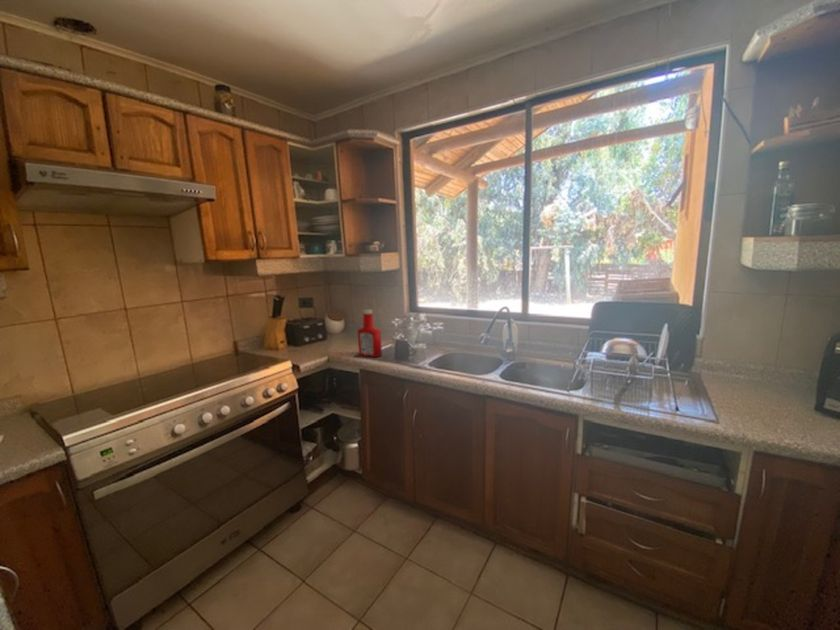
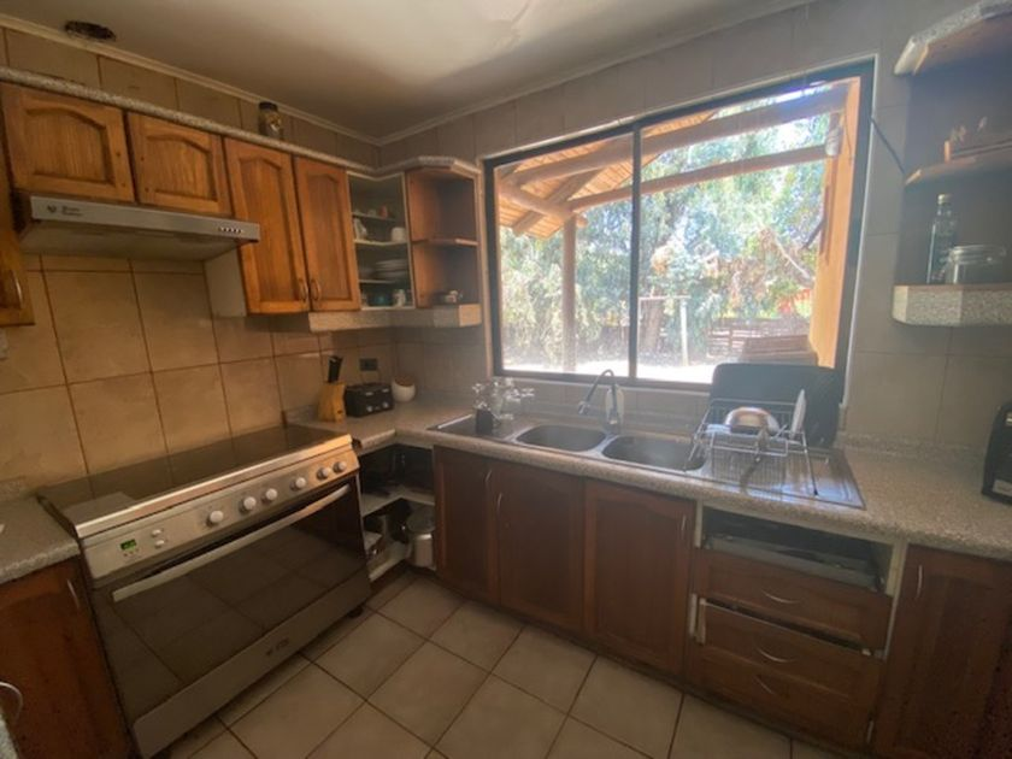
- soap bottle (369, 332)
